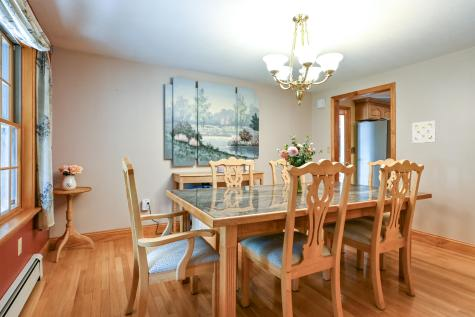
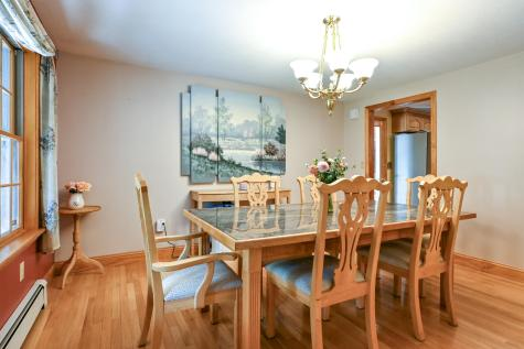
- wall ornament (423, 132)
